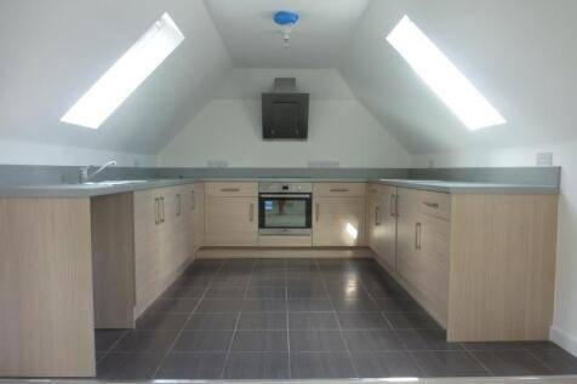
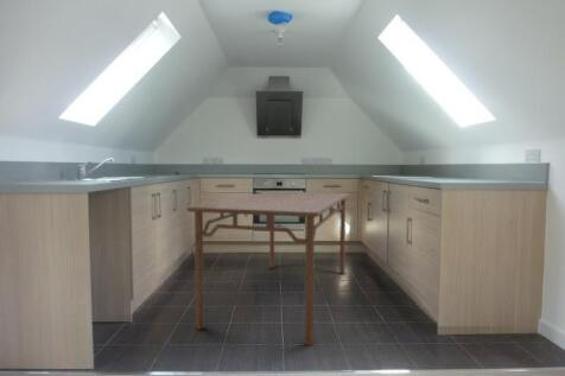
+ dining table (293, 240)
